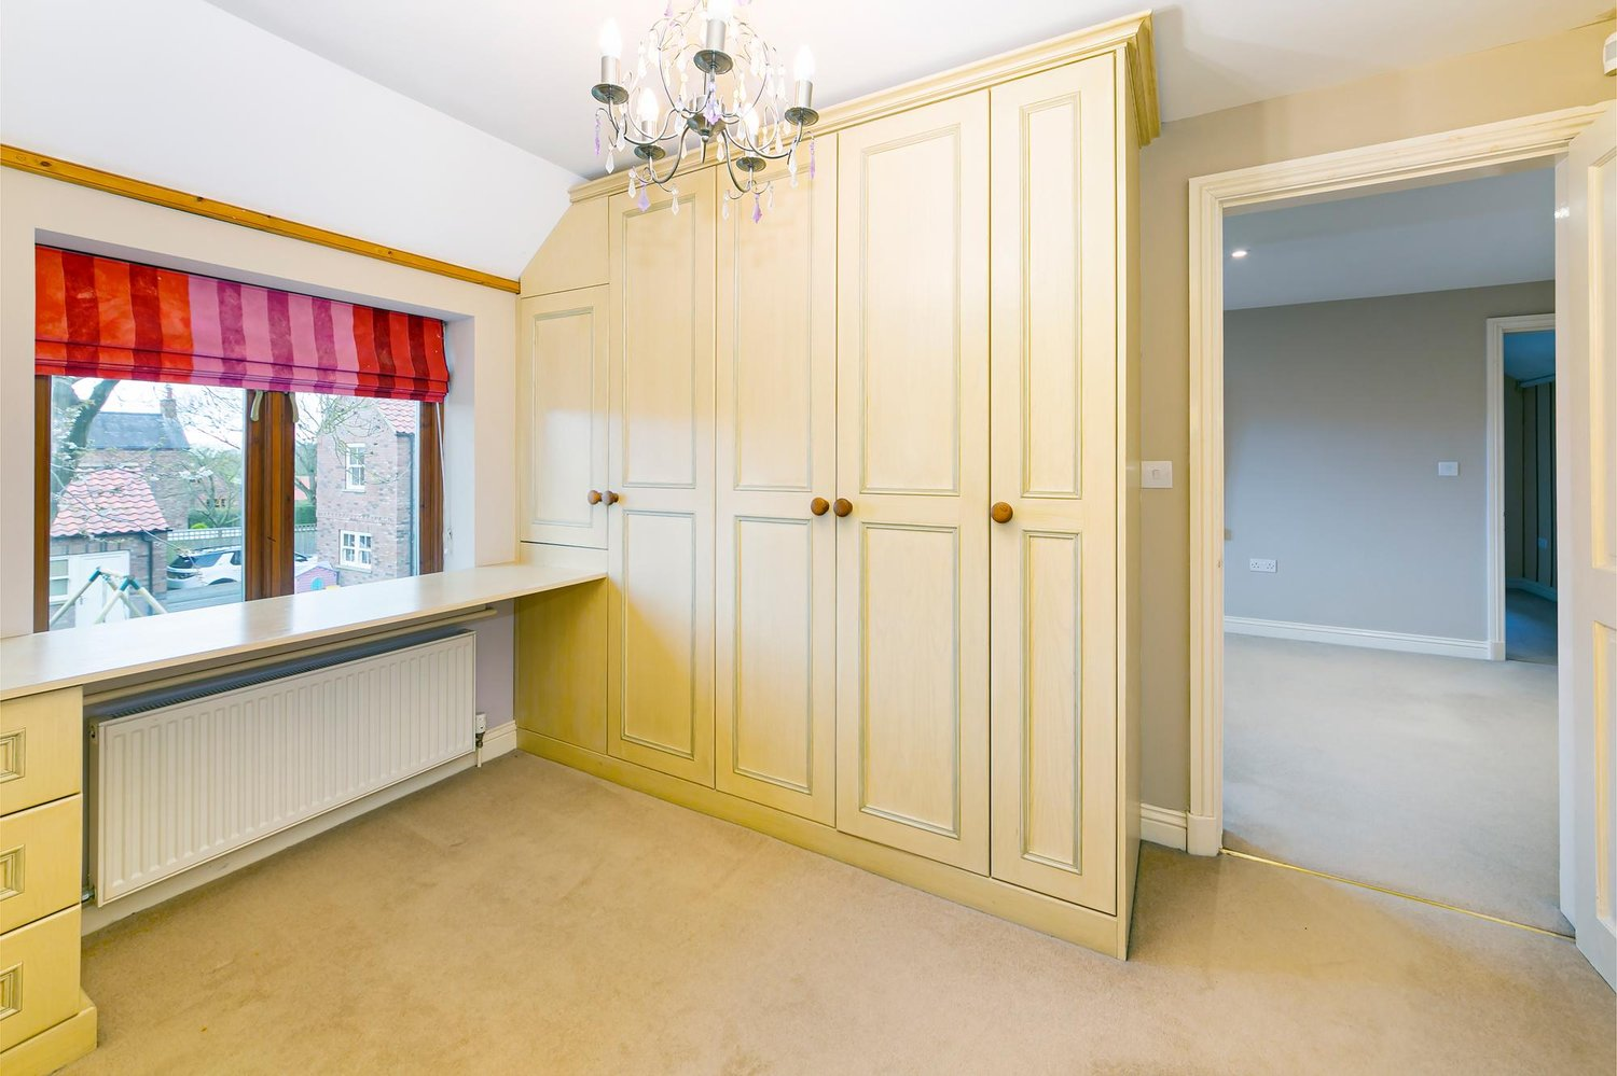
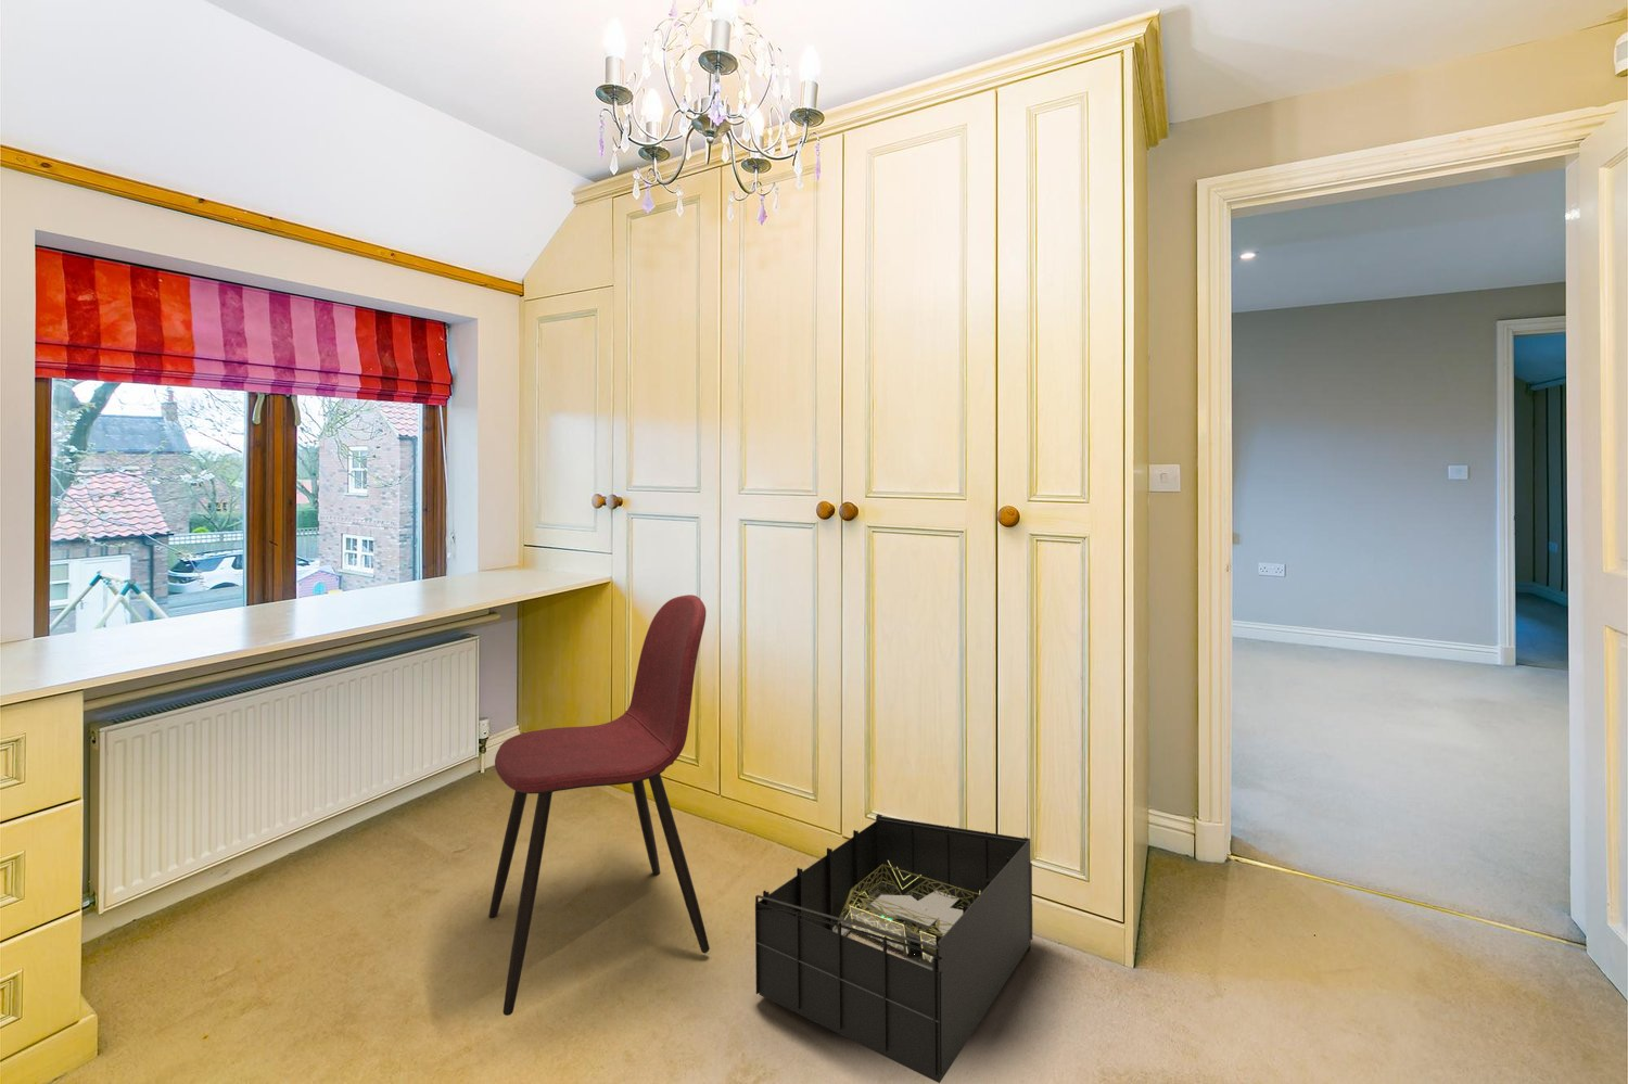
+ storage bin (902, 915)
+ dining chair (602, 766)
